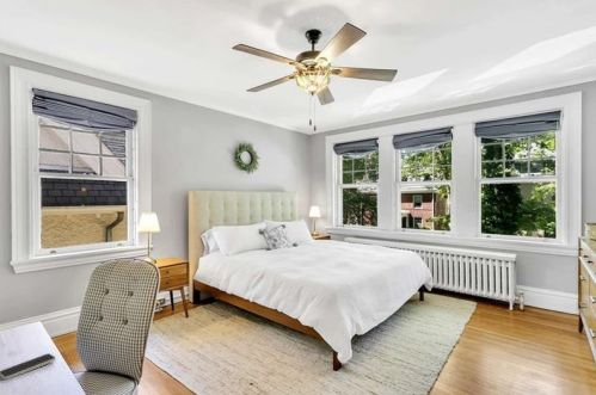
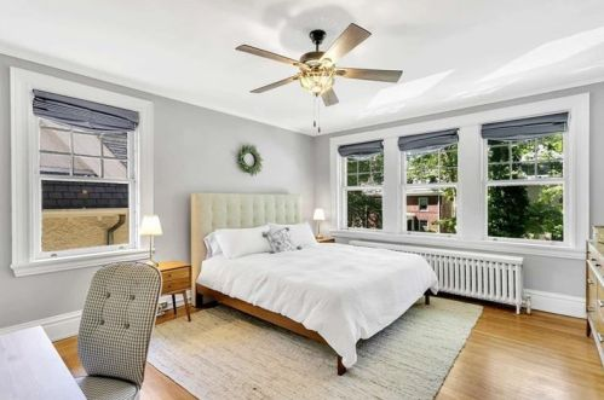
- smartphone (27, 365)
